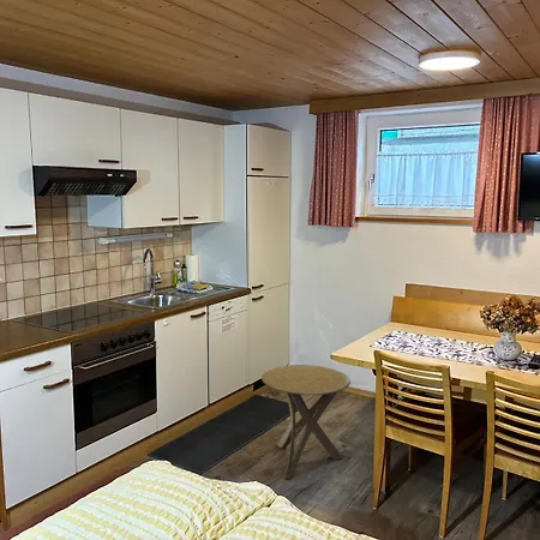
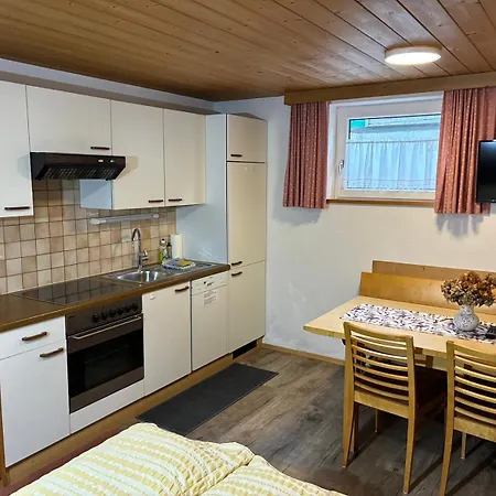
- side table (305, 419)
